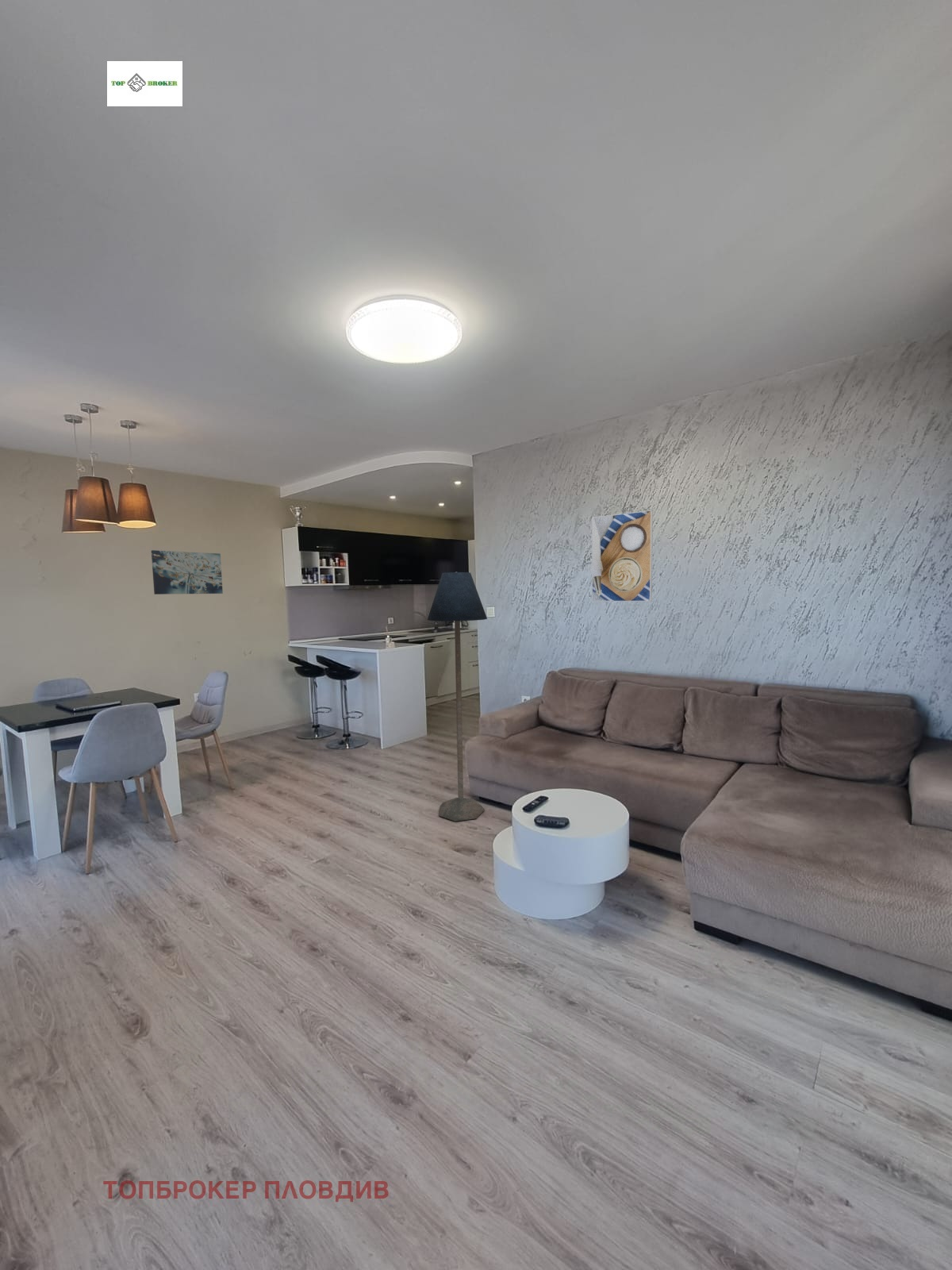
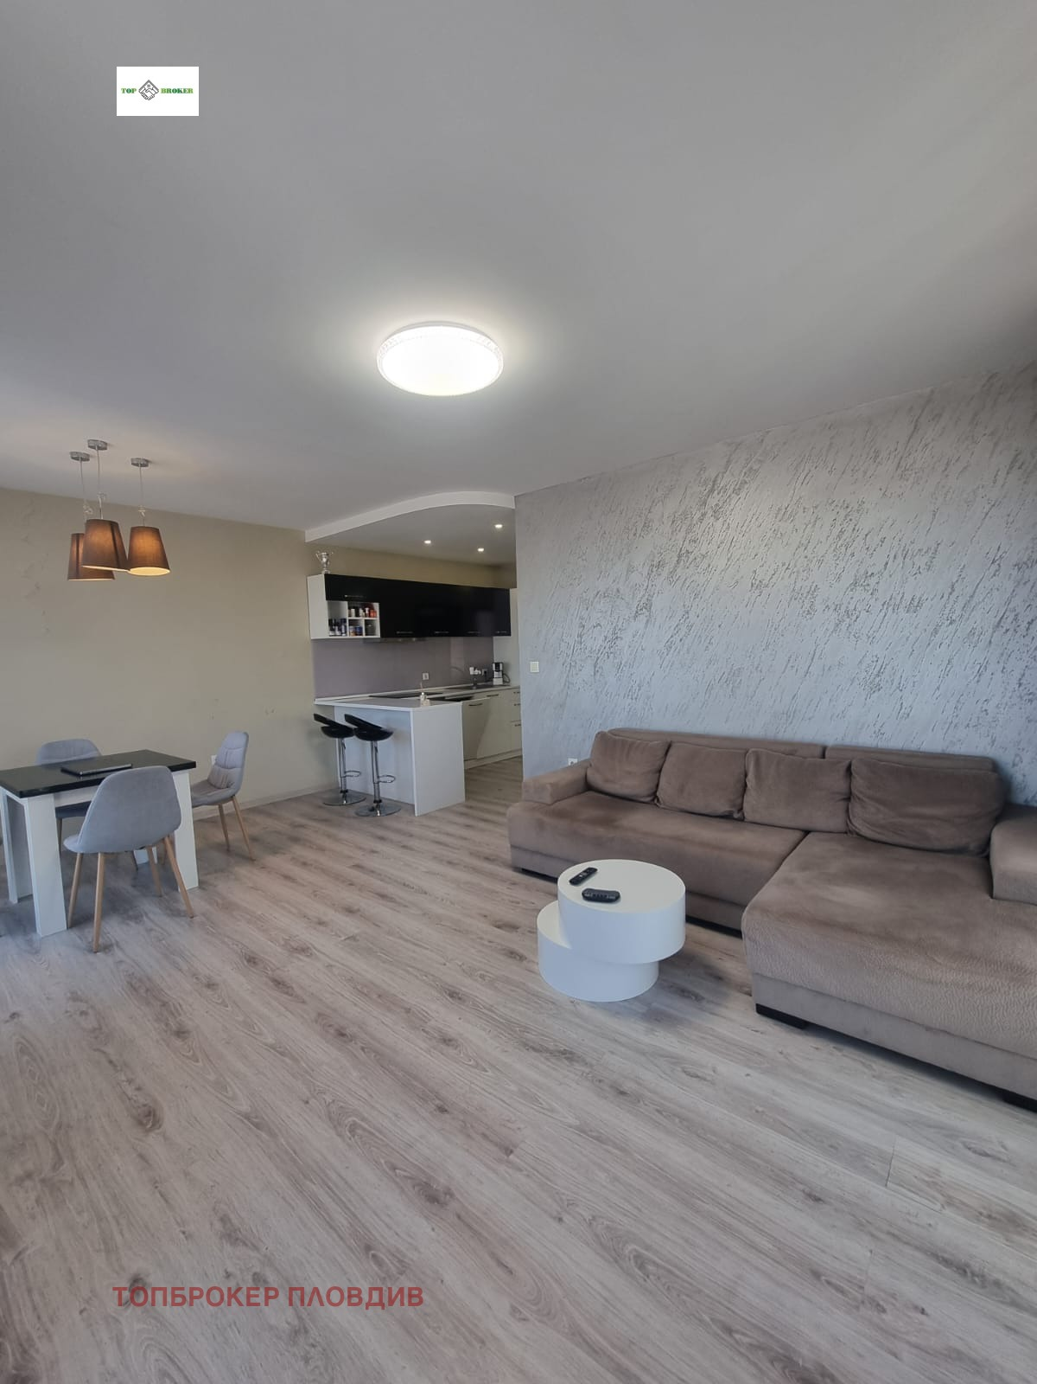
- floor lamp (459, 694)
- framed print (620, 558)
- wall art (188, 573)
